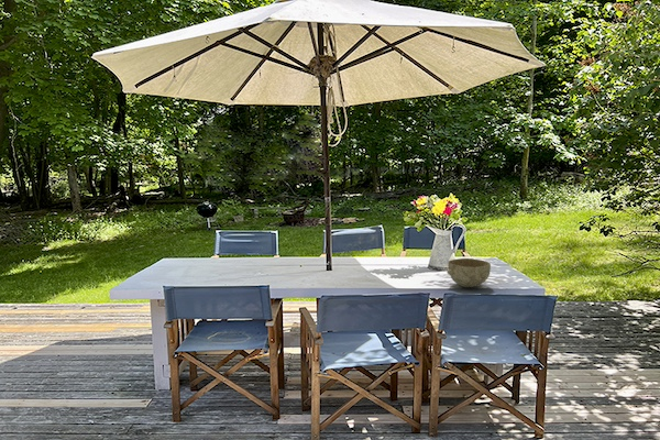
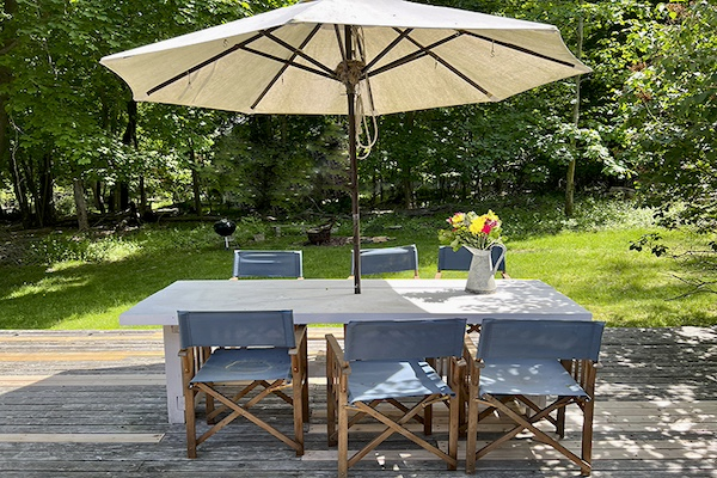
- bowl (470, 273)
